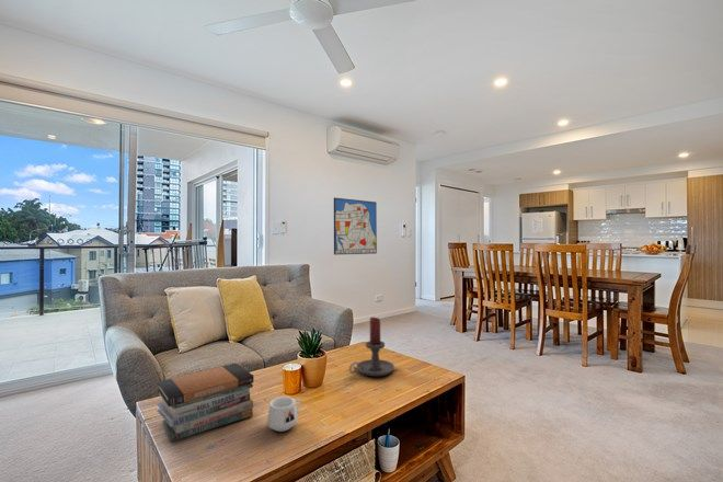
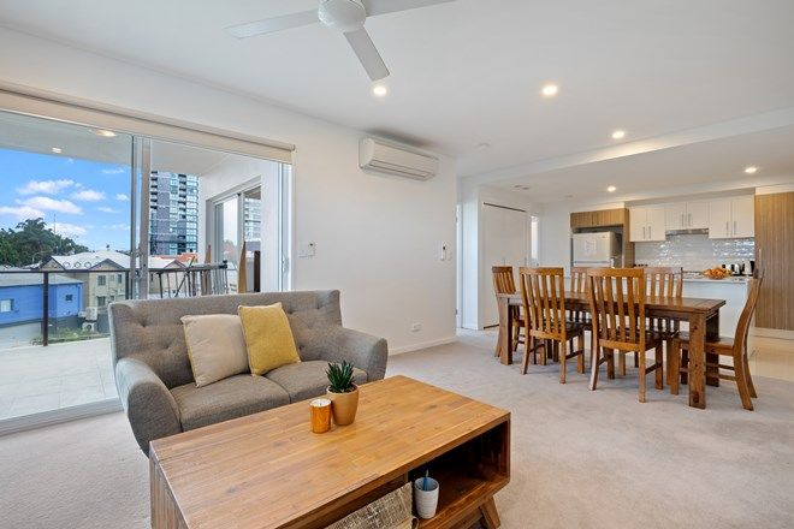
- mug (285, 413)
- wall art (356, 227)
- book stack (206, 399)
- candle holder (370, 344)
